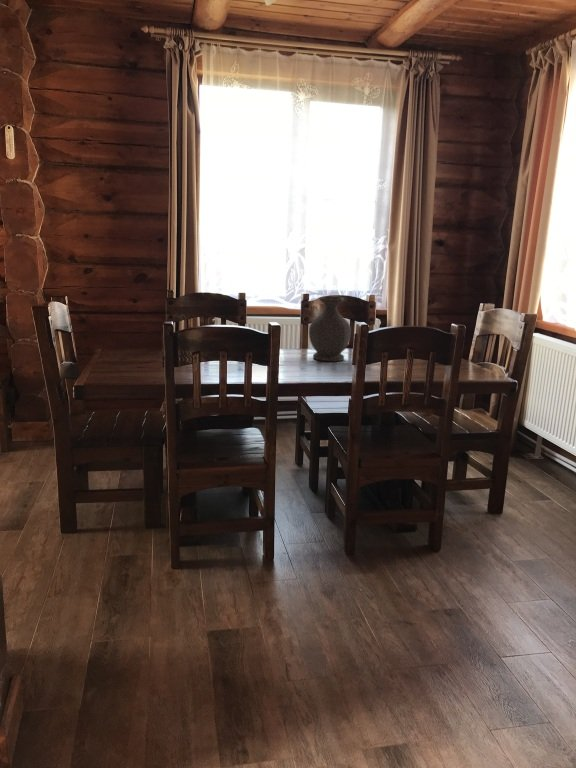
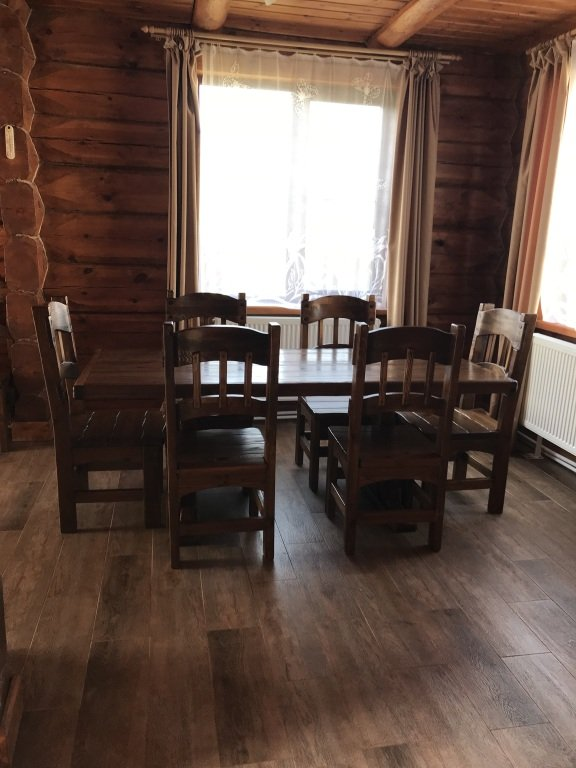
- vase (330, 328)
